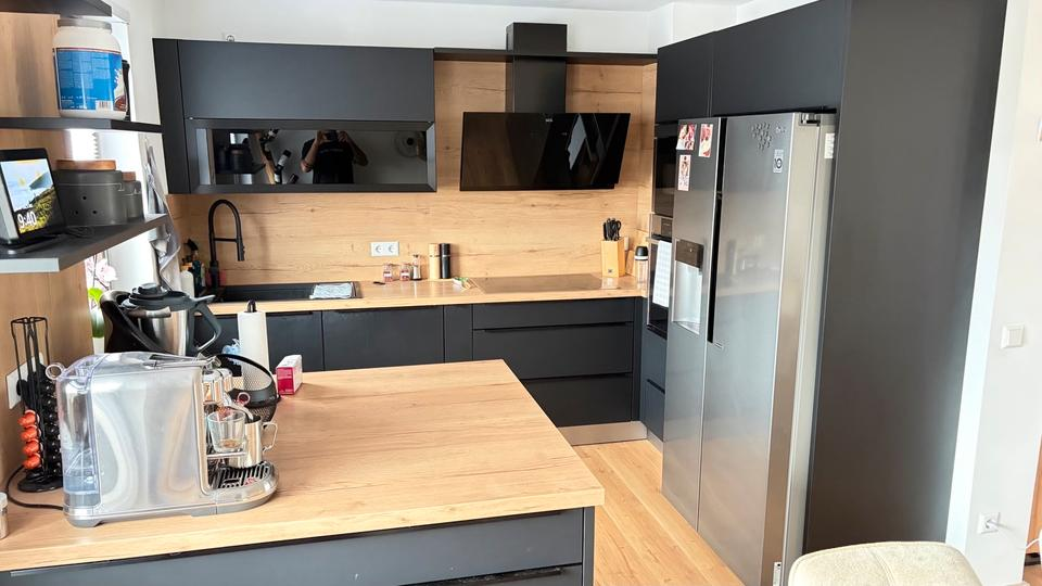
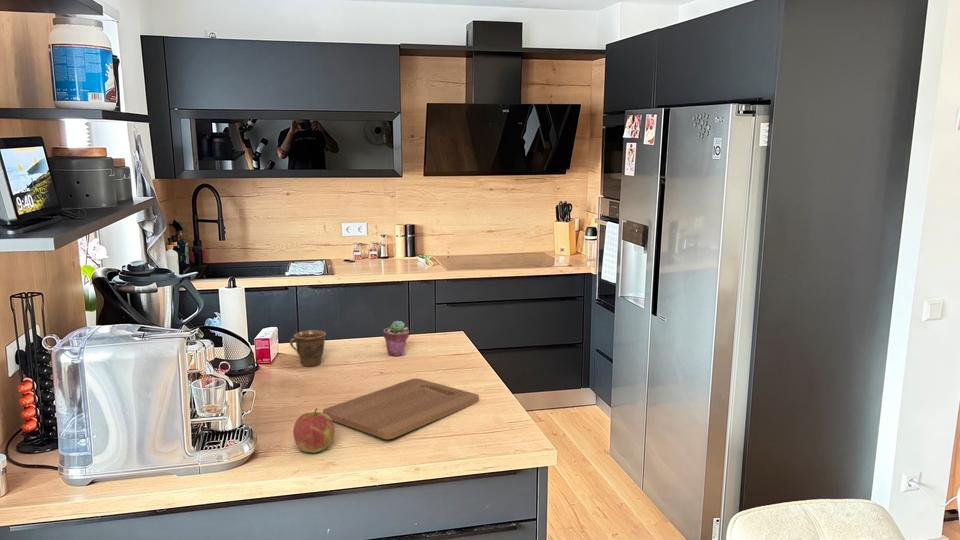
+ potted succulent (396, 337)
+ mug (308, 348)
+ cutting board (403, 405)
+ apple (313, 429)
